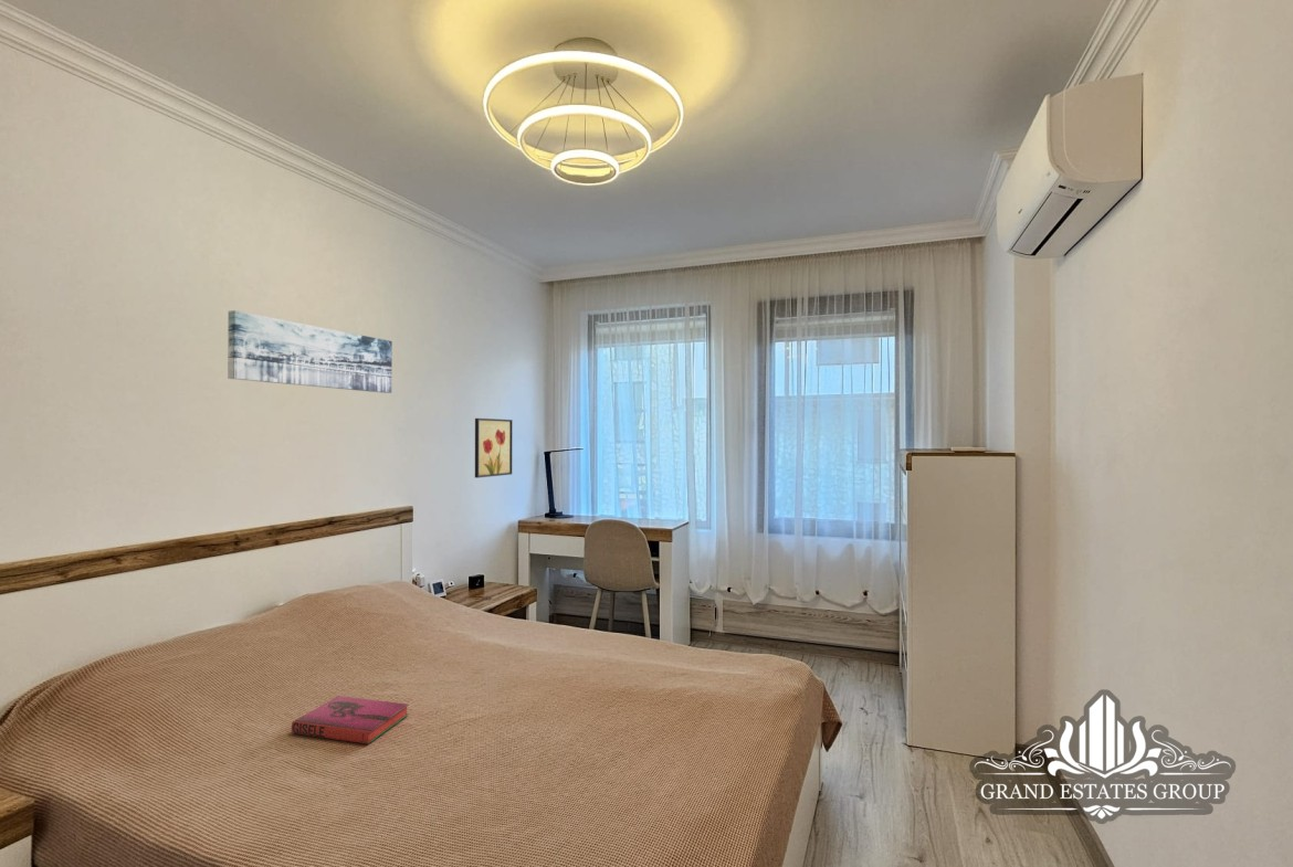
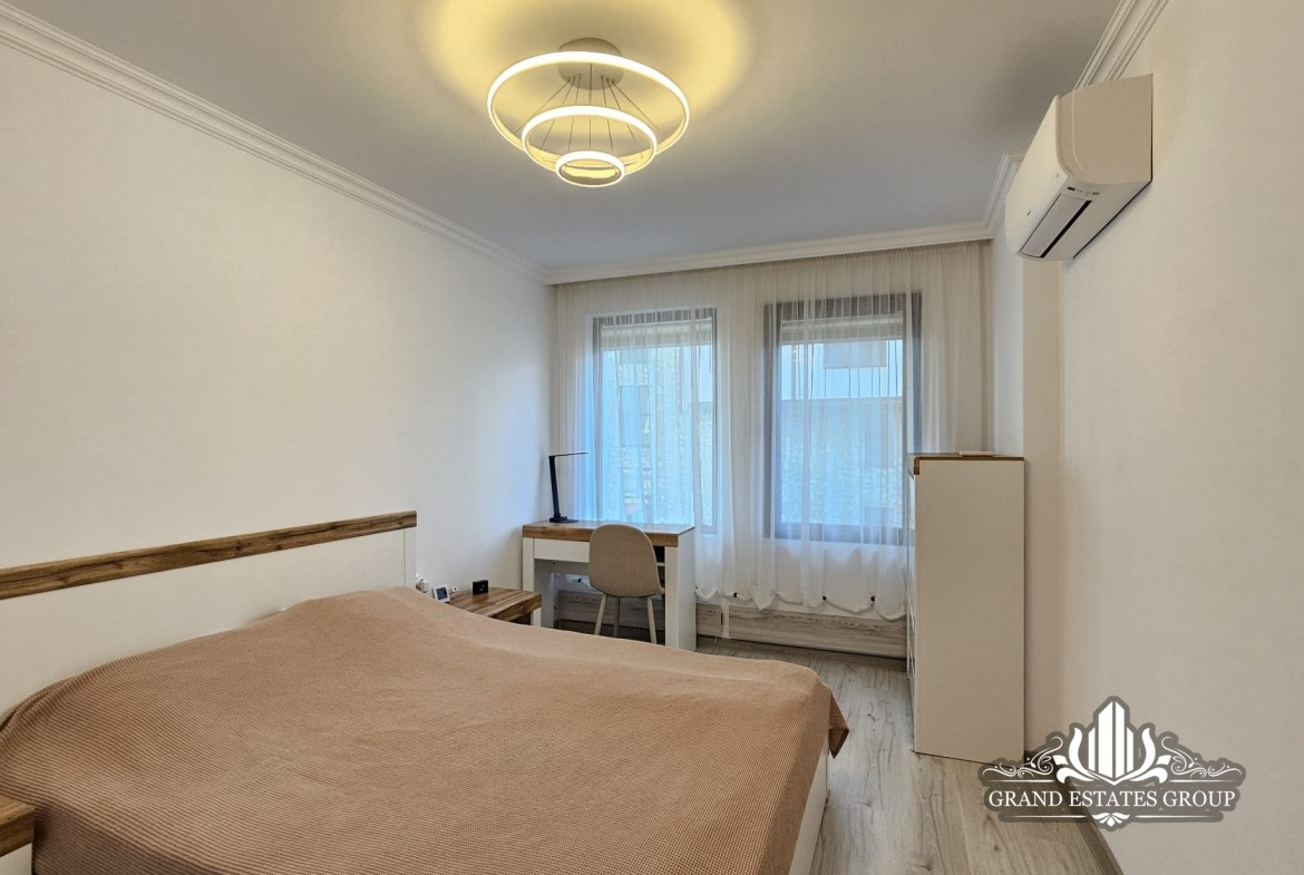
- hardback book (351, 718)
- wall art (493, 447)
- wall art (320, 357)
